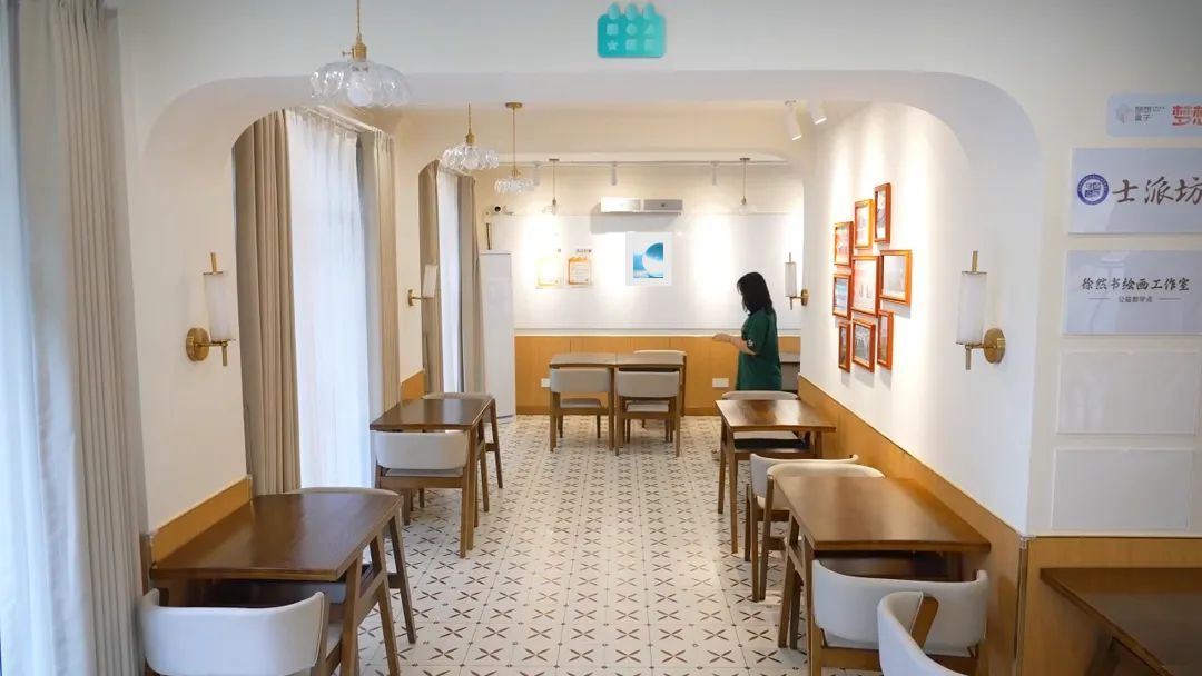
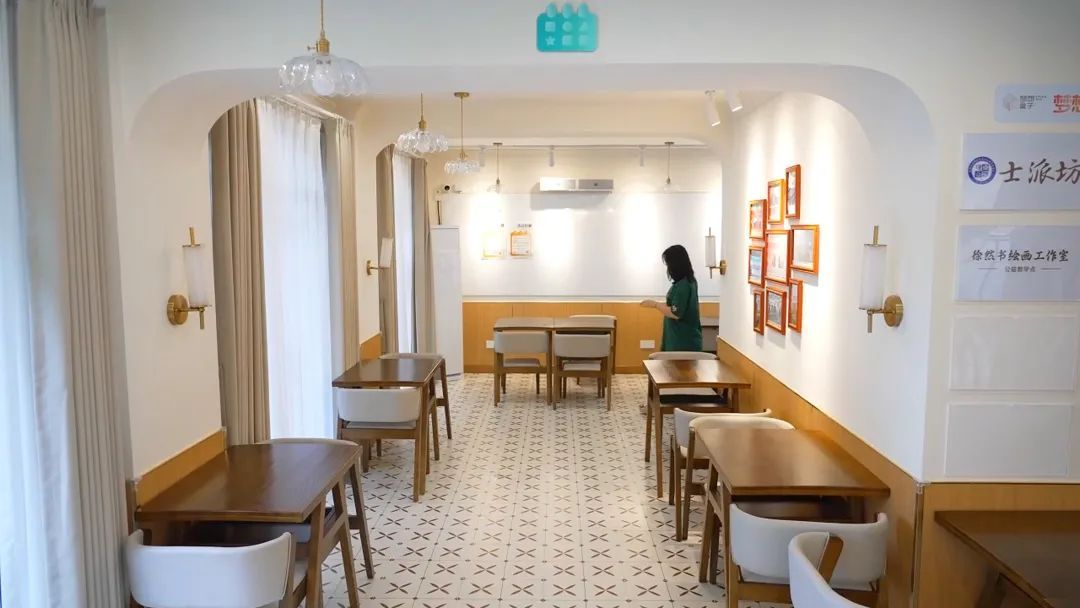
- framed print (648, 259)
